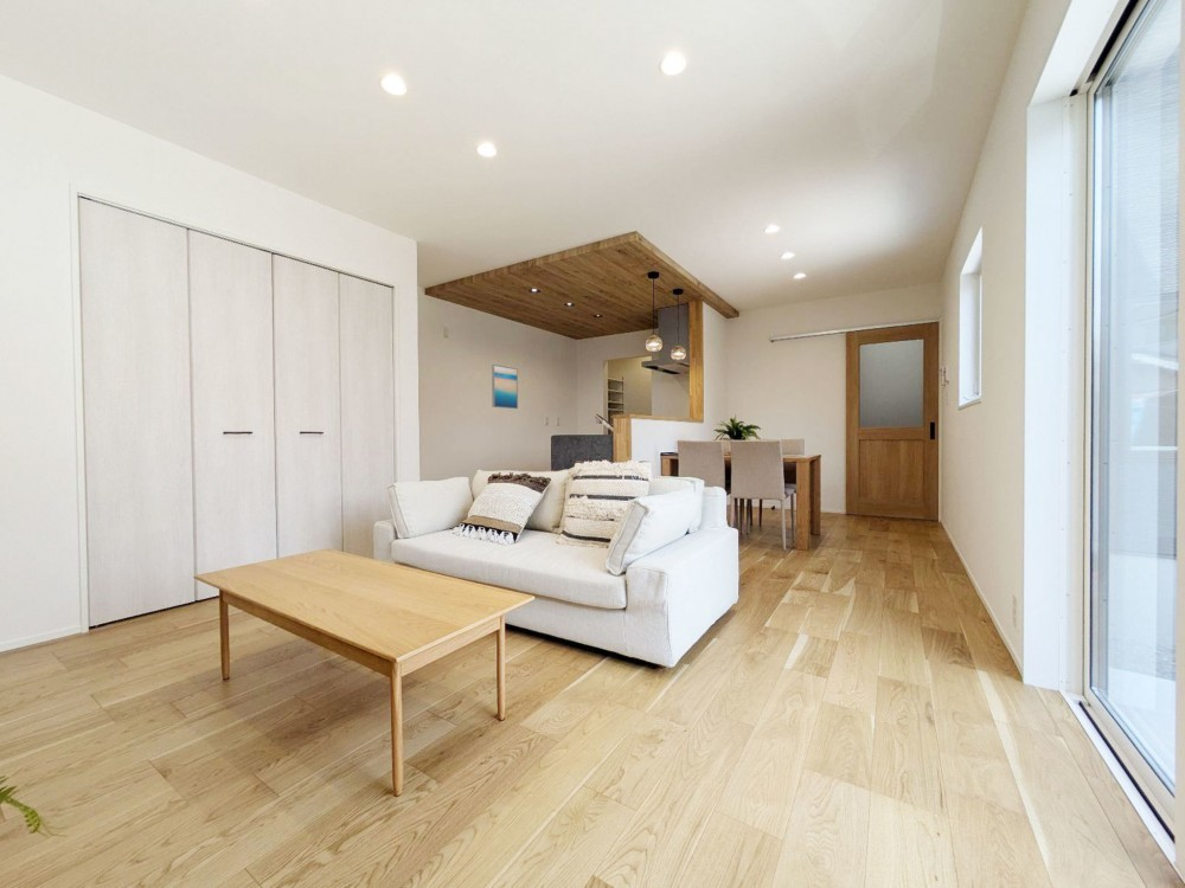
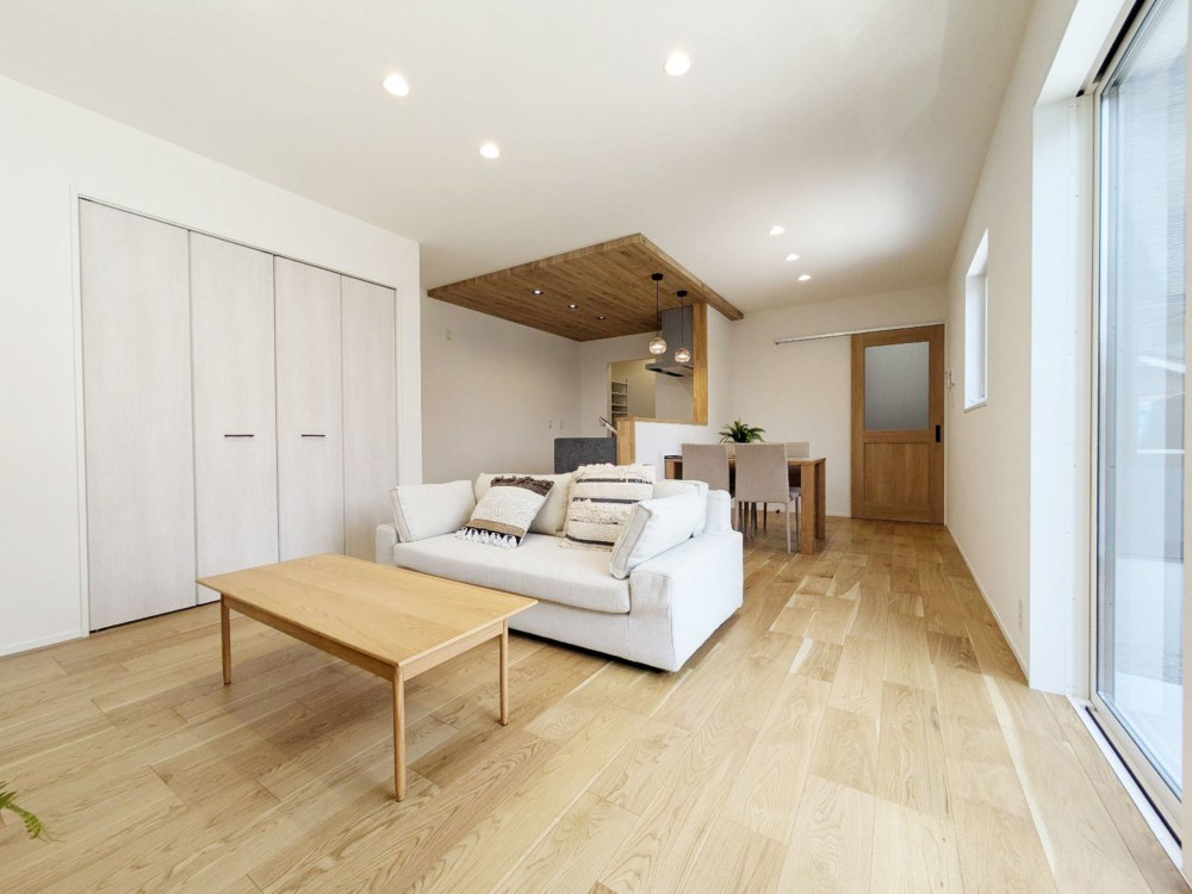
- wall art (505, 387)
